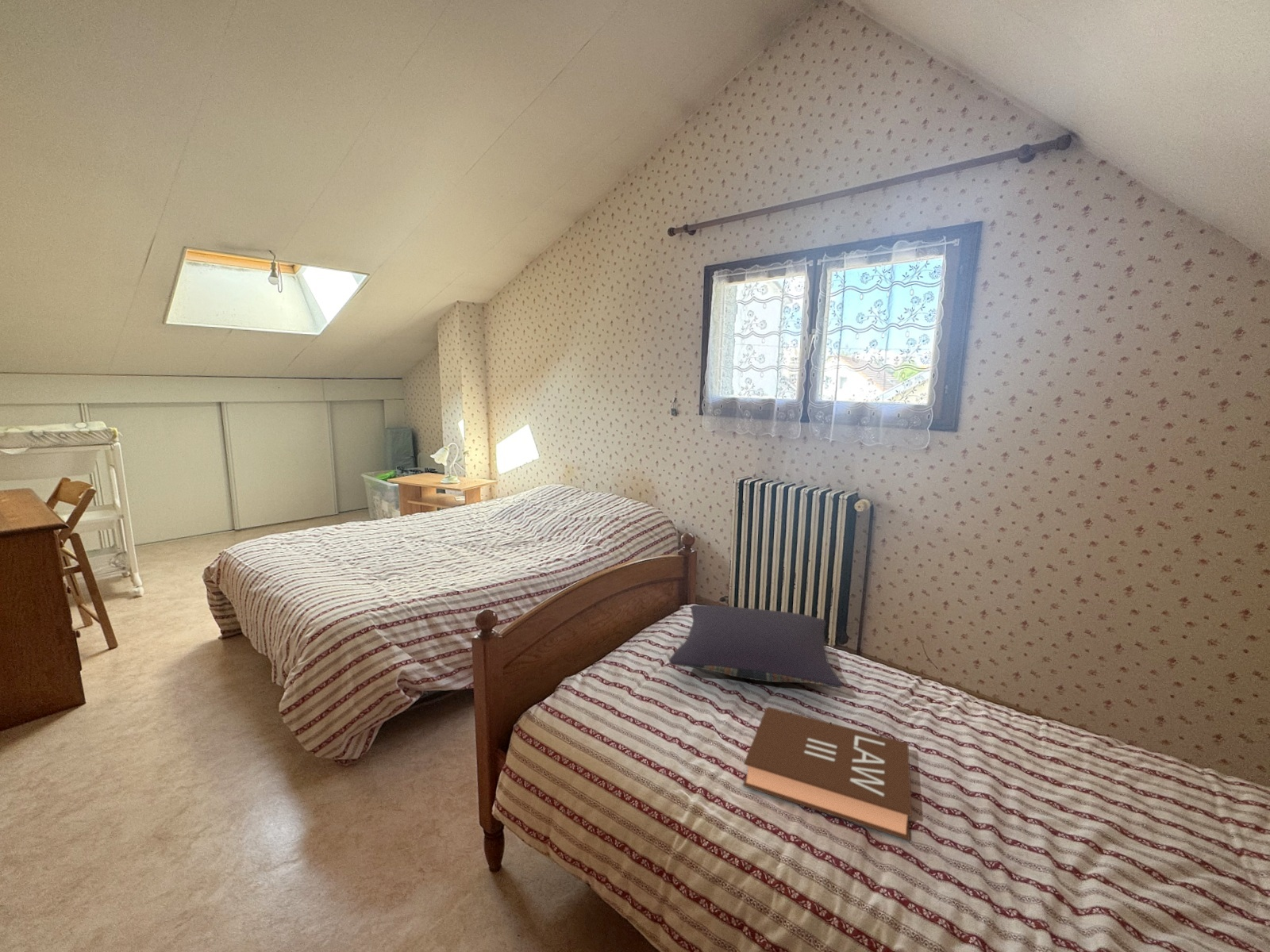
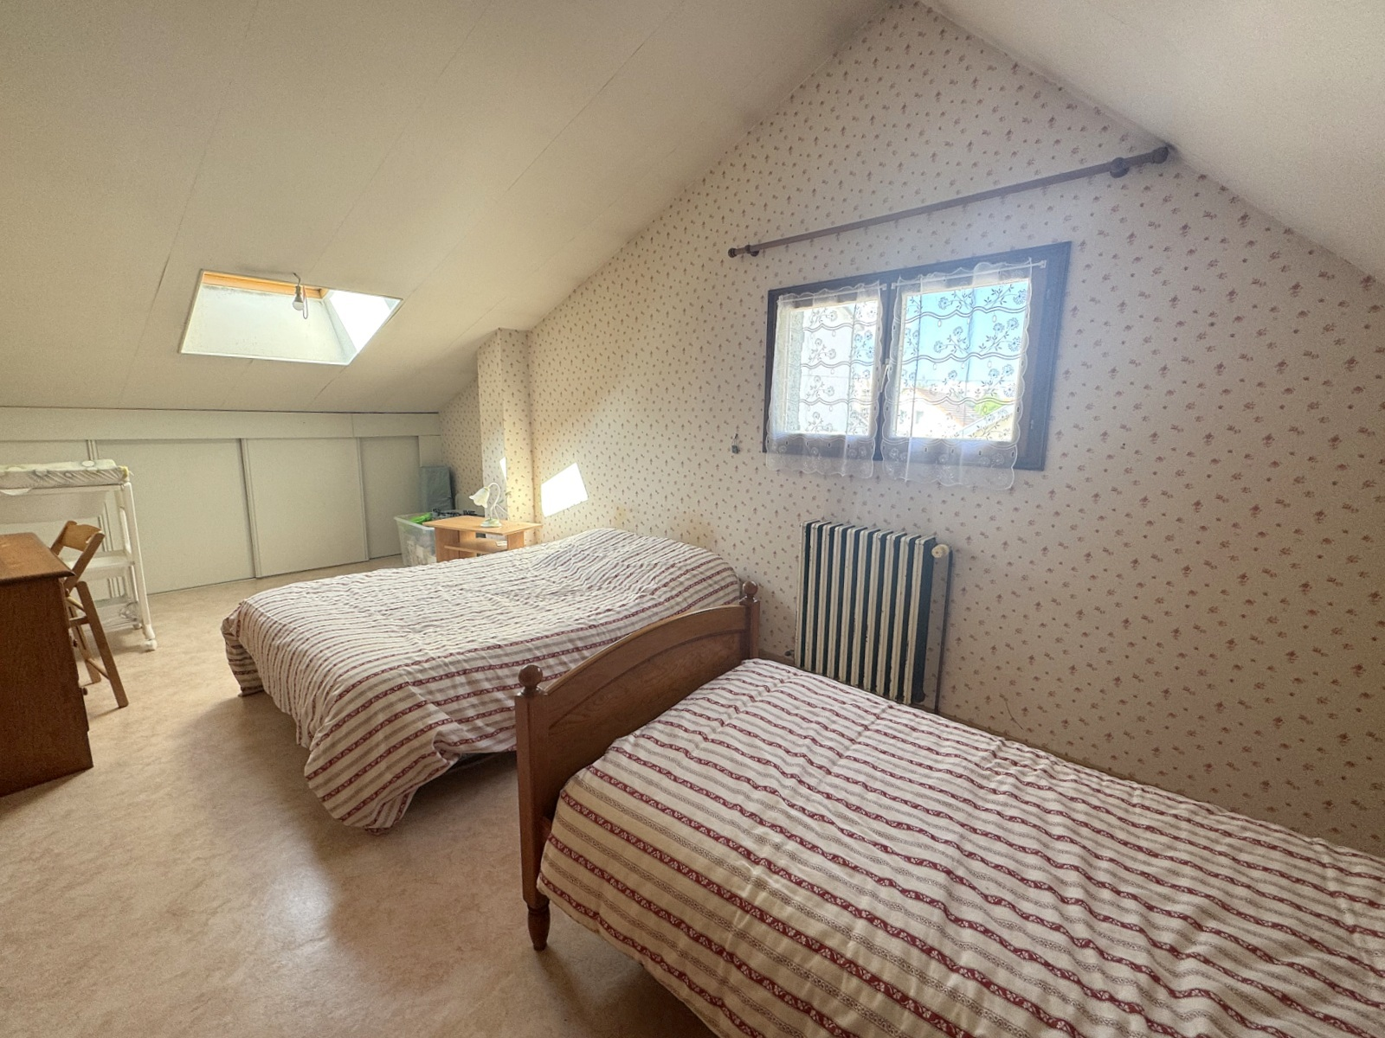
- pillow (754, 639)
- book (828, 762)
